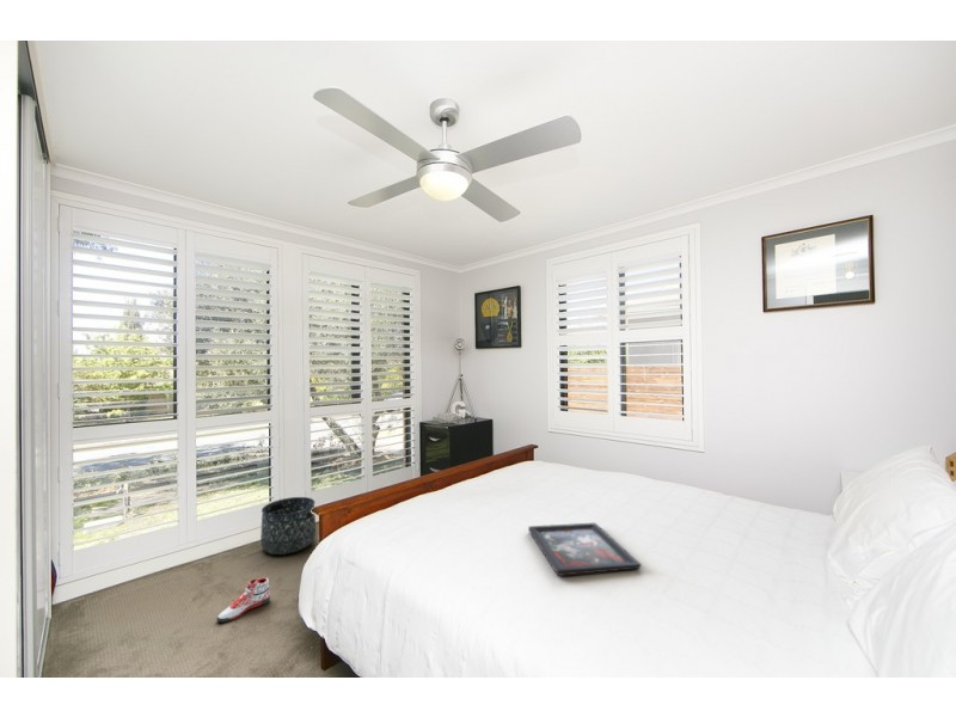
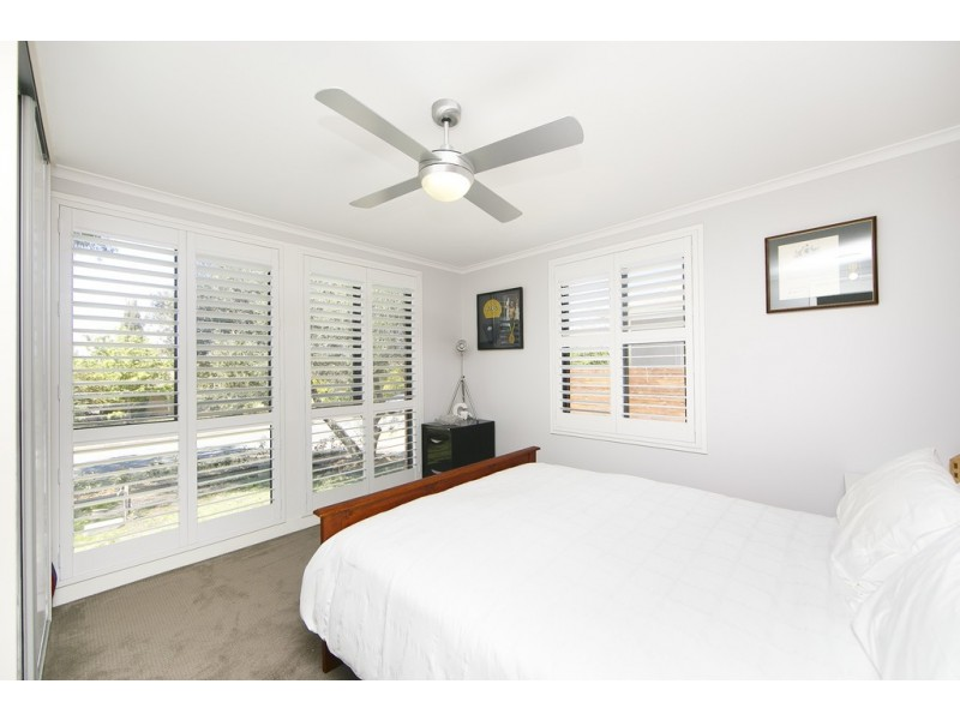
- sneaker (244, 596)
- decorative tray (578, 545)
- basket (288, 525)
